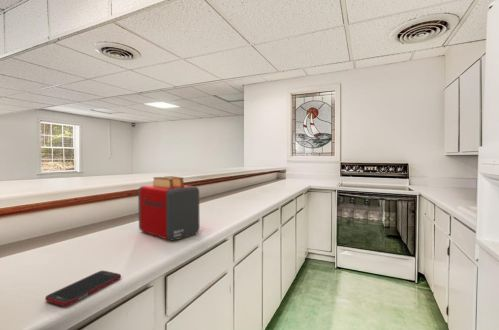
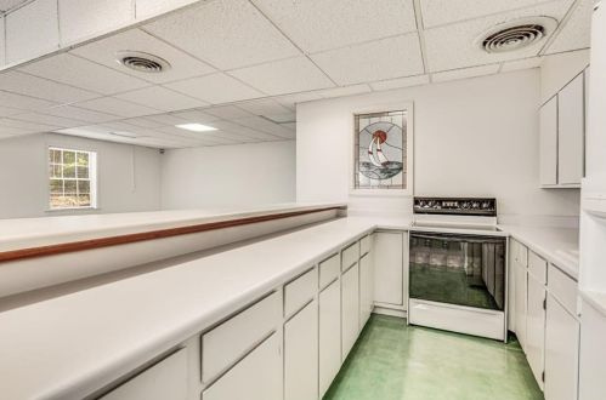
- cell phone (86, 286)
- toaster (168, 204)
